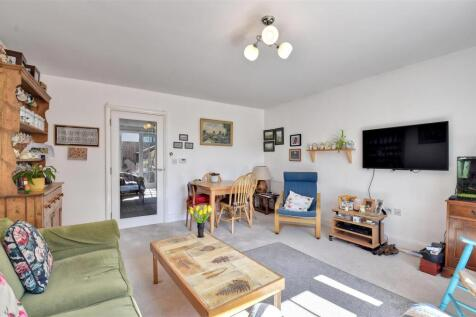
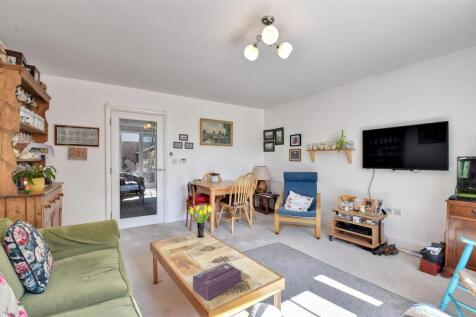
+ tissue box (217, 279)
